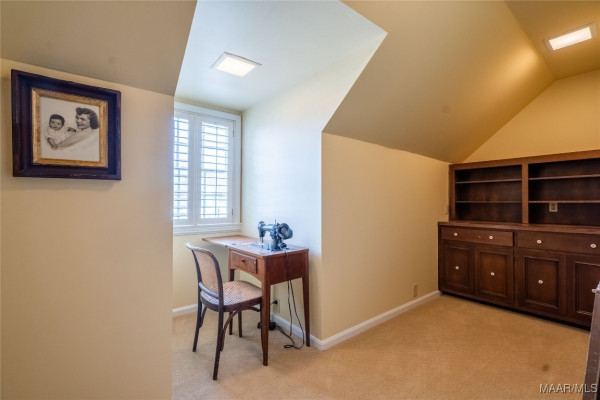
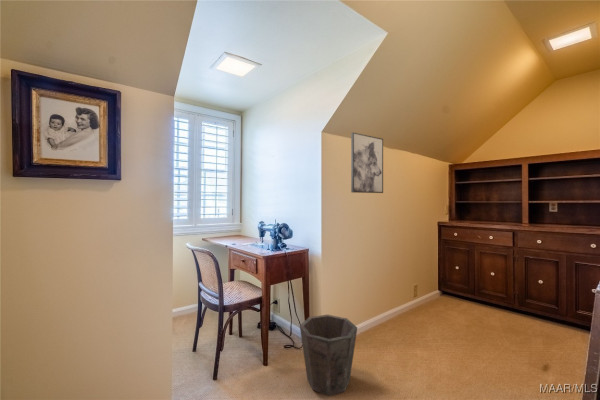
+ wall art (367, 164)
+ waste bin (328, 353)
